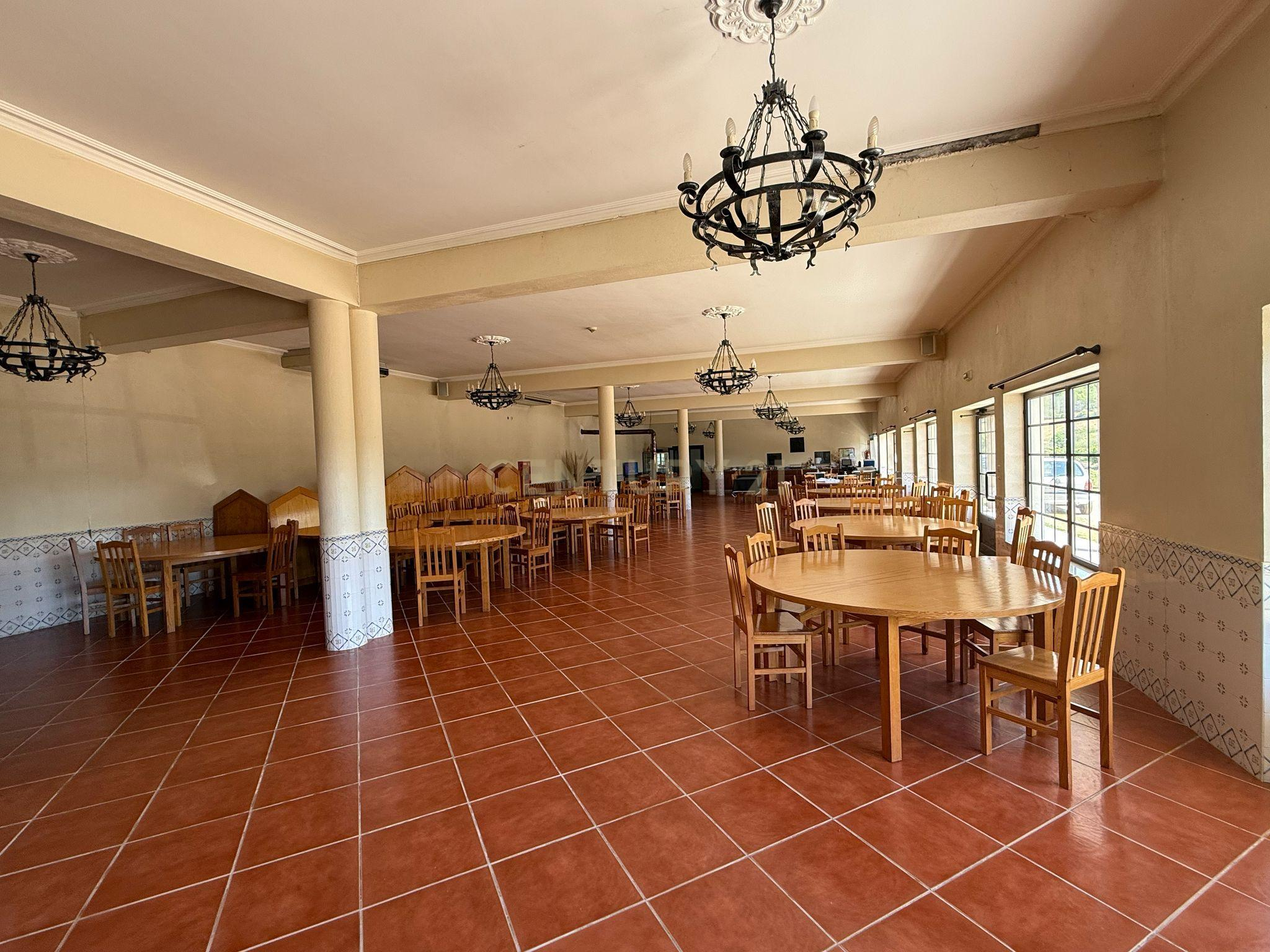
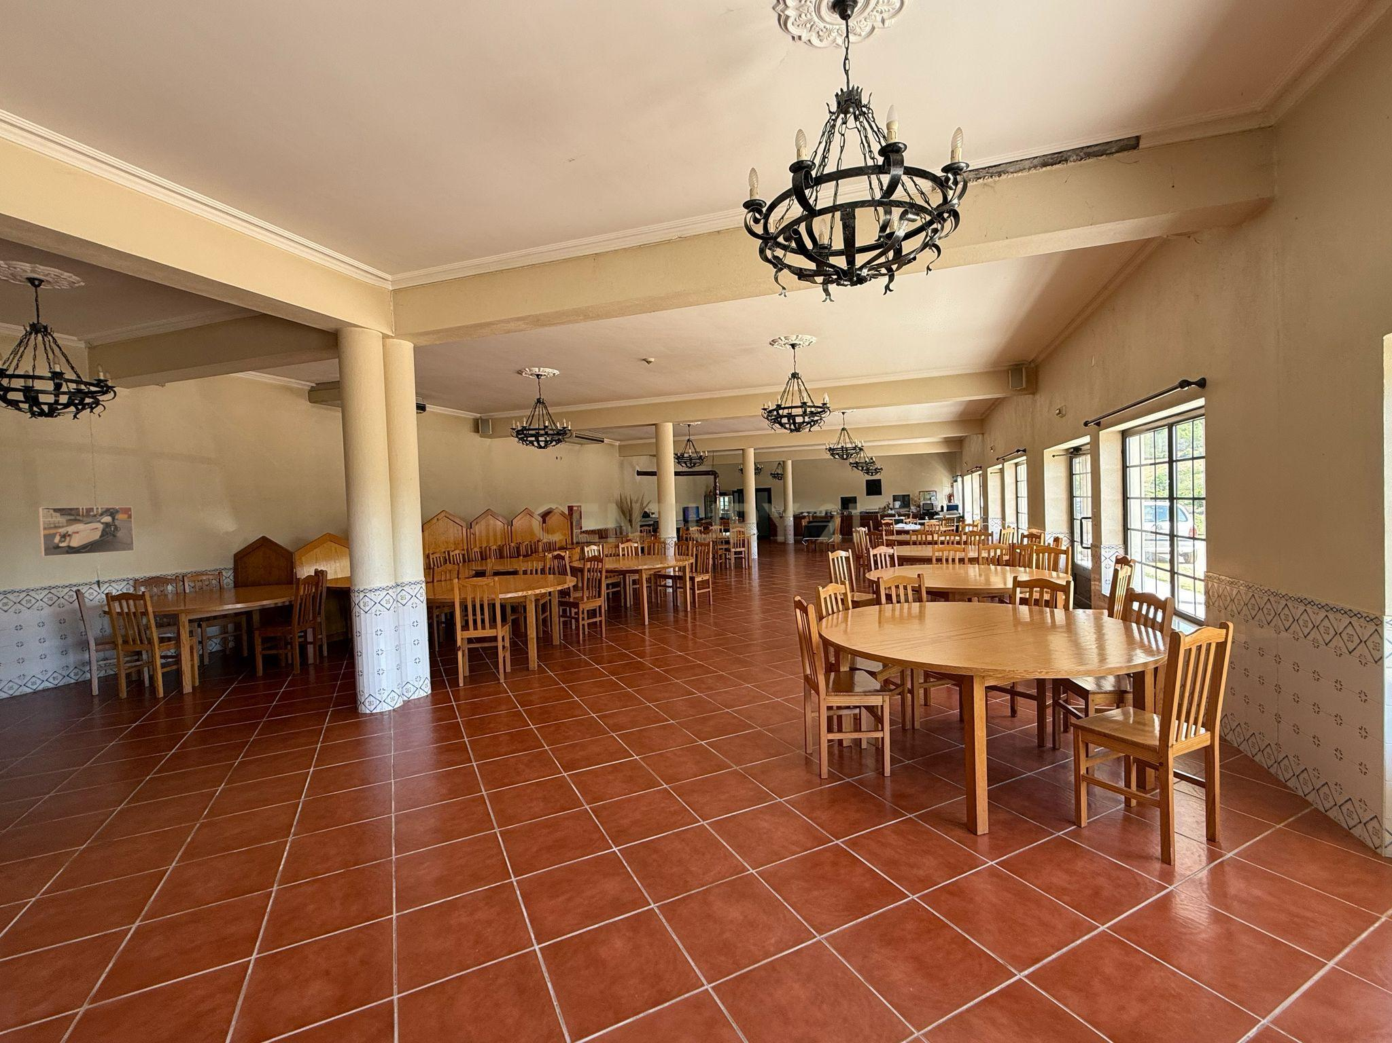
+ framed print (89, 530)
